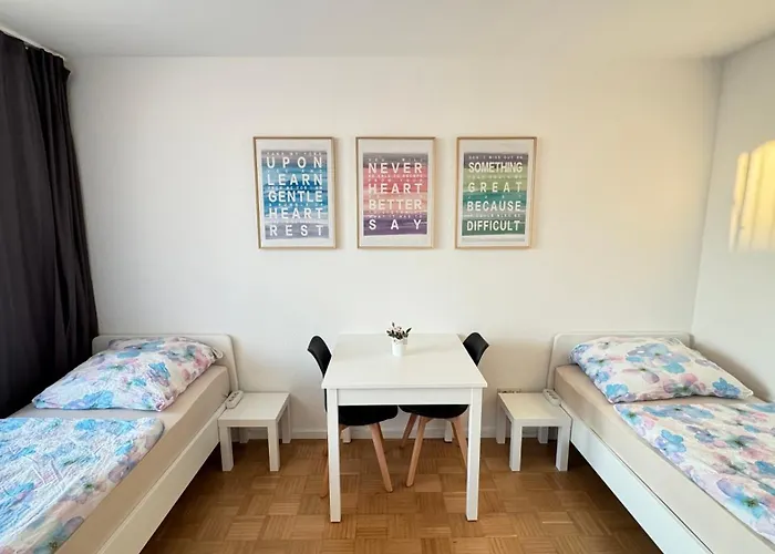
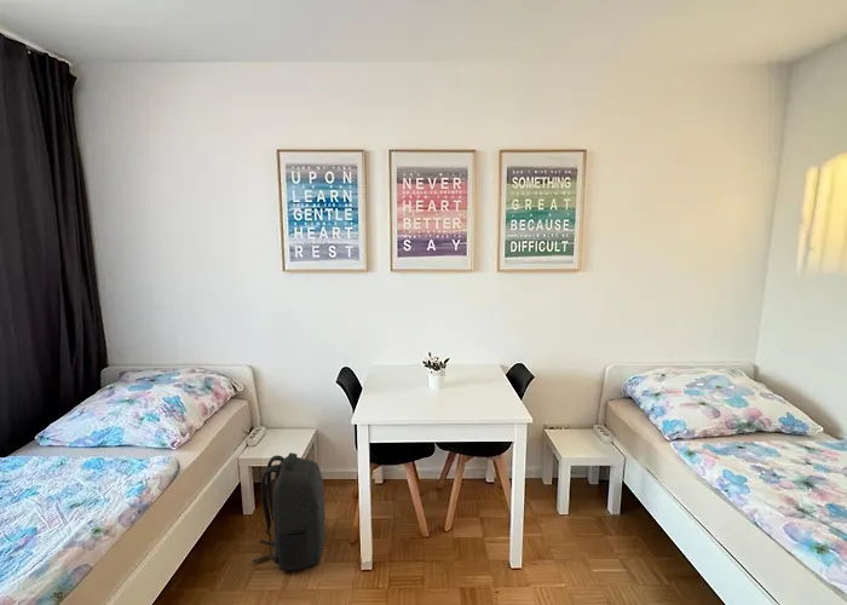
+ backpack (289, 502)
